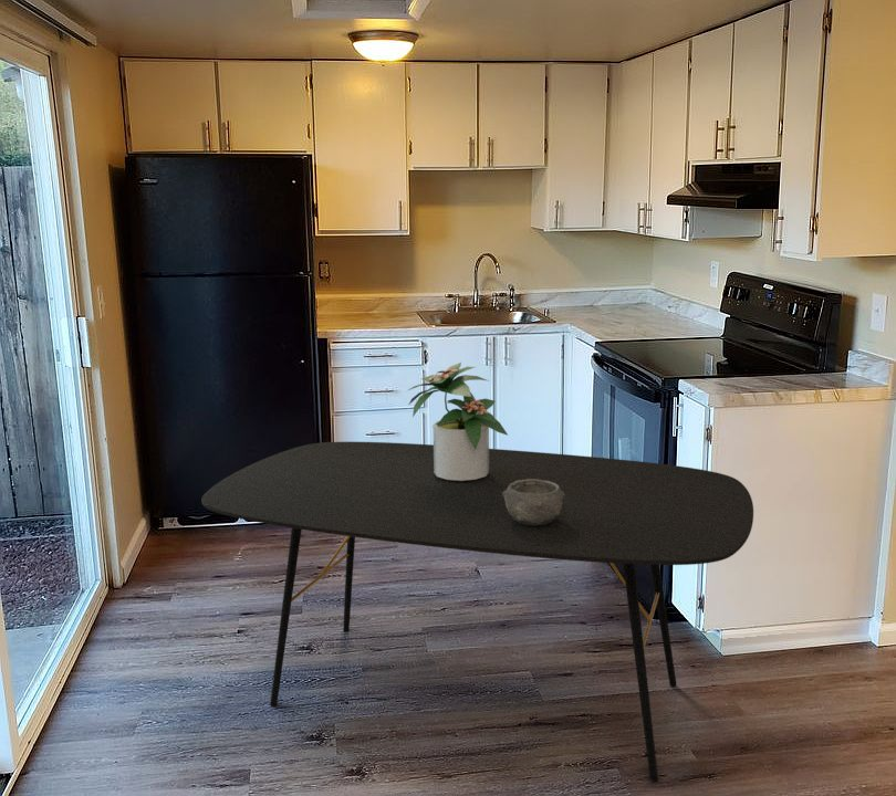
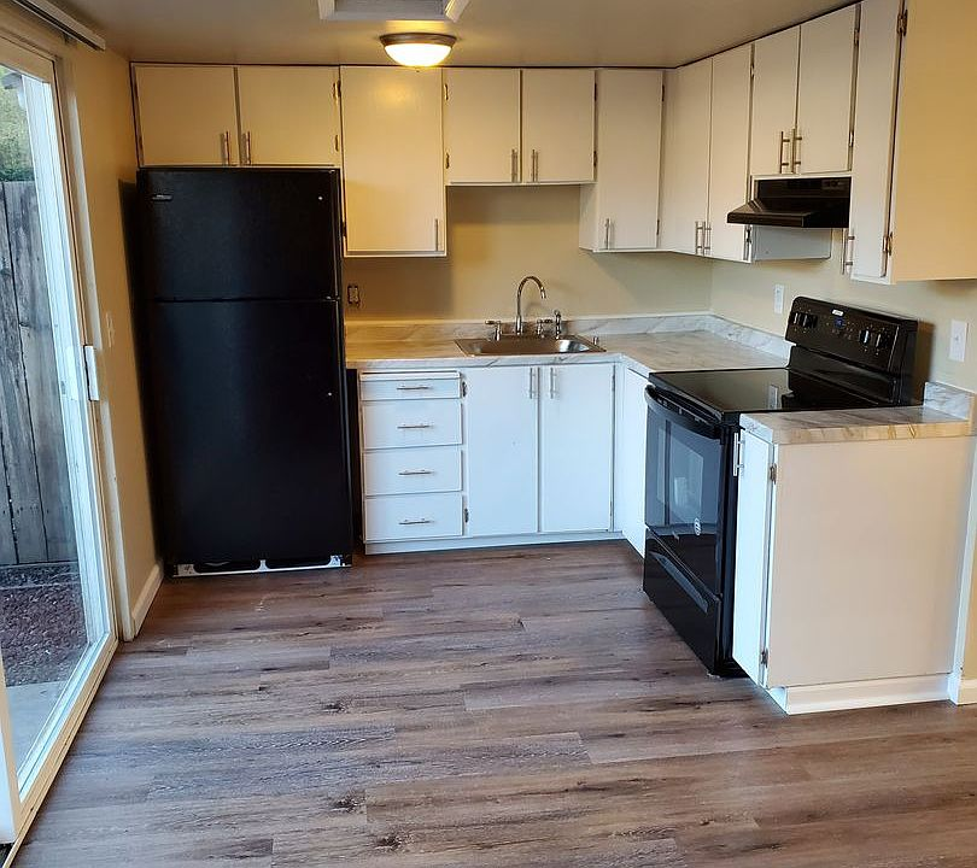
- dining table (483, 552)
- potted plant (452, 423)
- bowl (533, 506)
